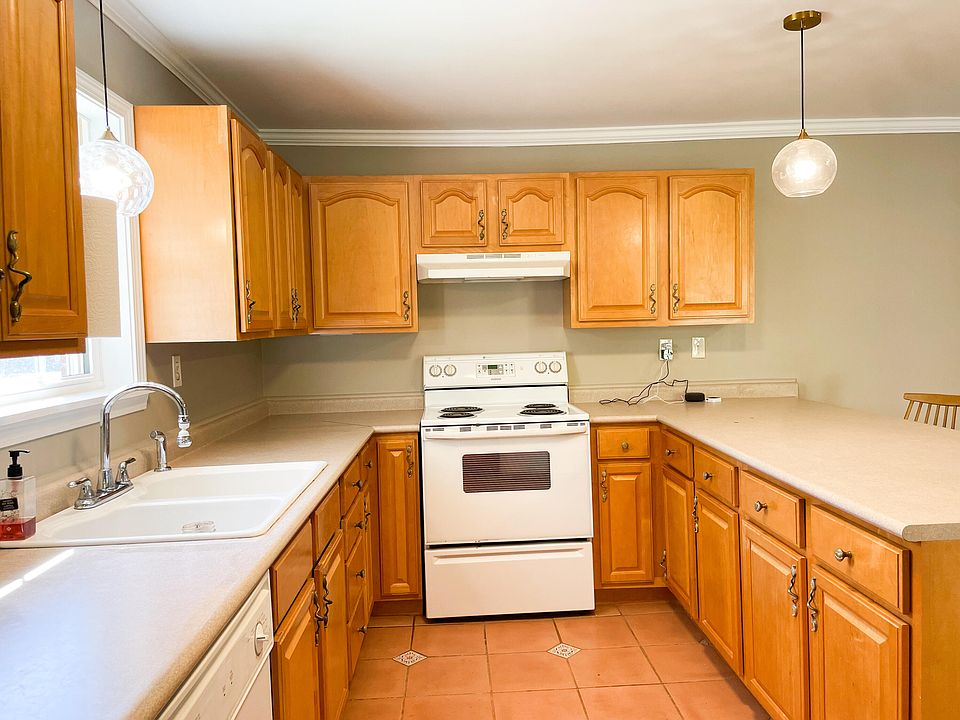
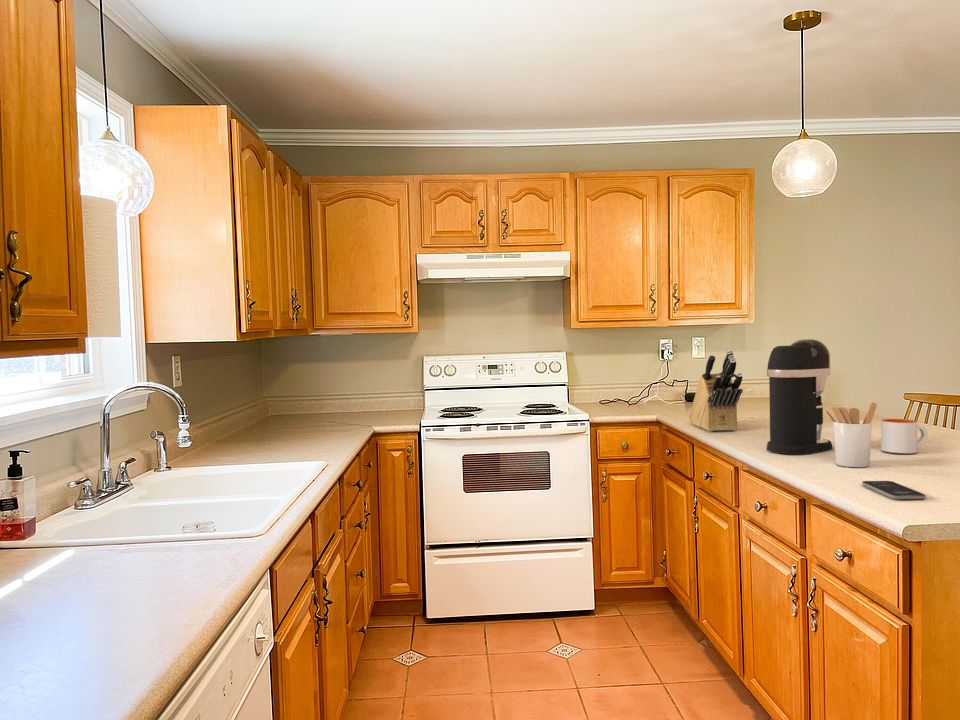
+ mug (904, 435)
+ knife block (714, 389)
+ smartphone (892, 489)
+ utensil holder (850, 433)
+ coffee maker (798, 394)
